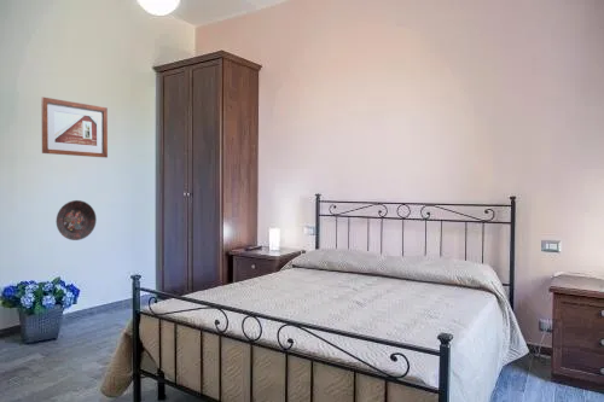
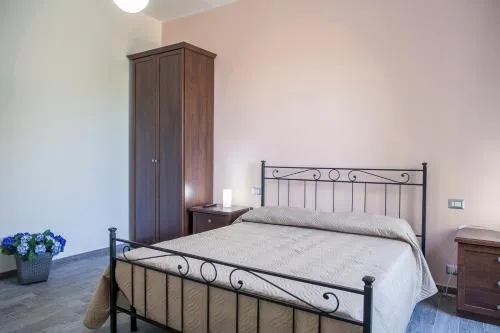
- picture frame (76, 129)
- decorative plate (76, 220)
